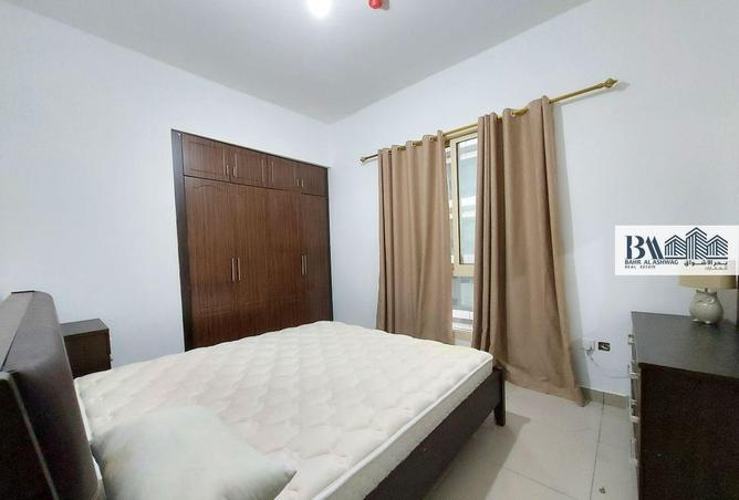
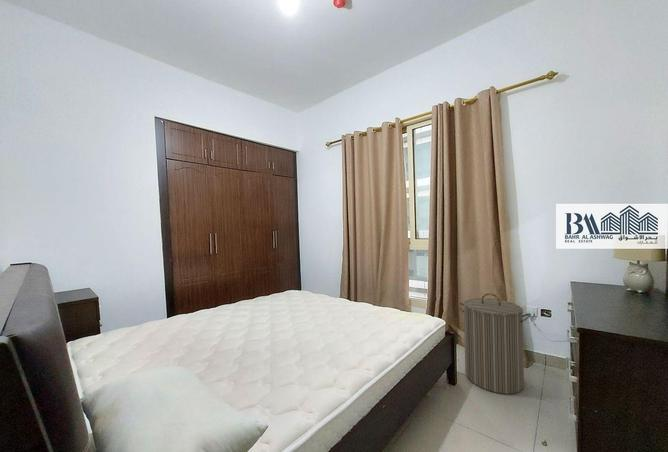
+ laundry hamper (492, 336)
